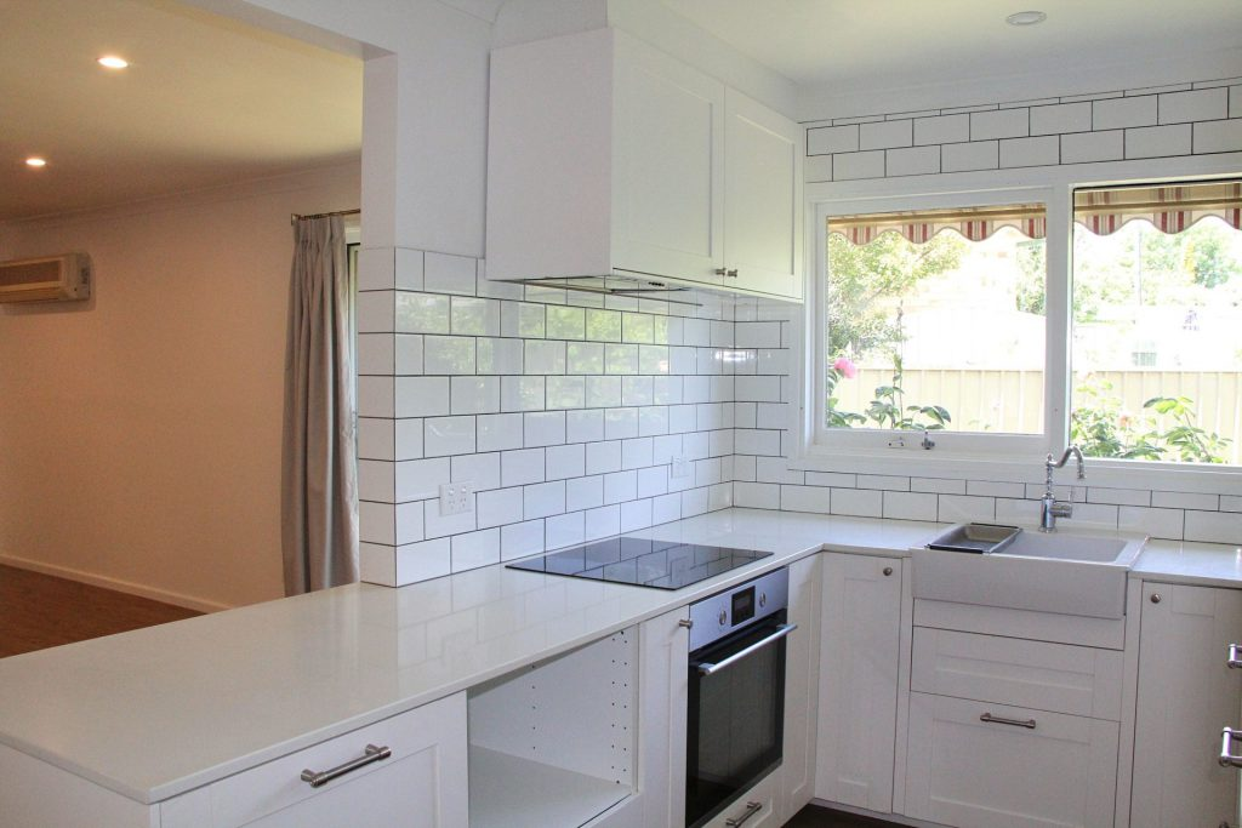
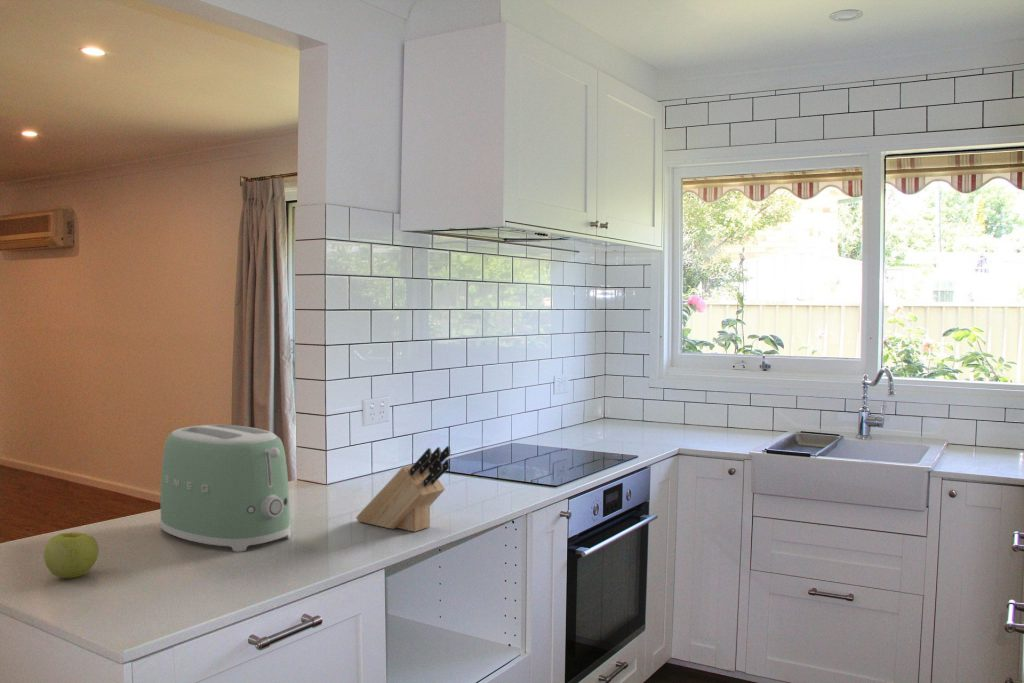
+ toaster (224, 480)
+ apple (71, 554)
+ knife block (405, 483)
